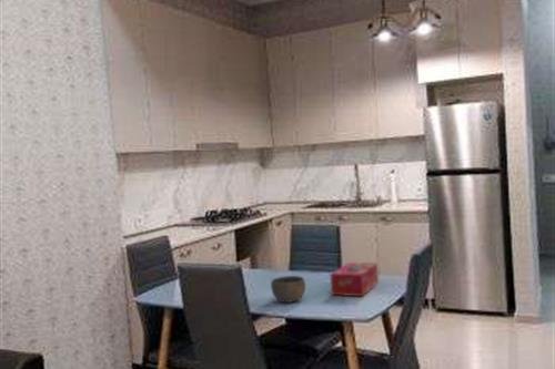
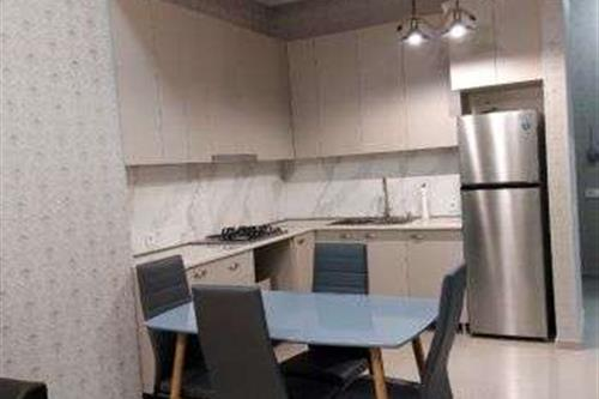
- bowl (287, 289)
- tissue box (354, 278)
